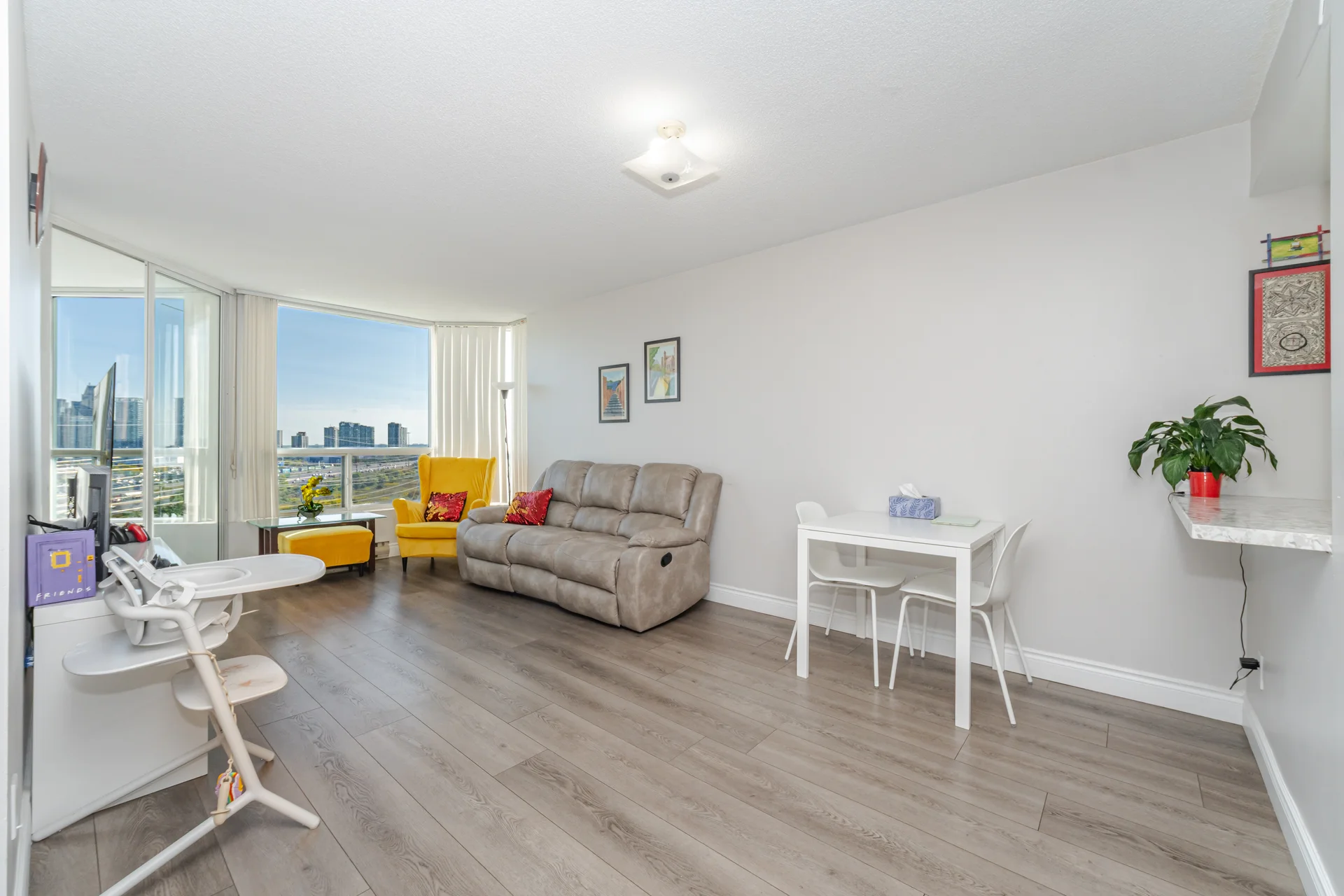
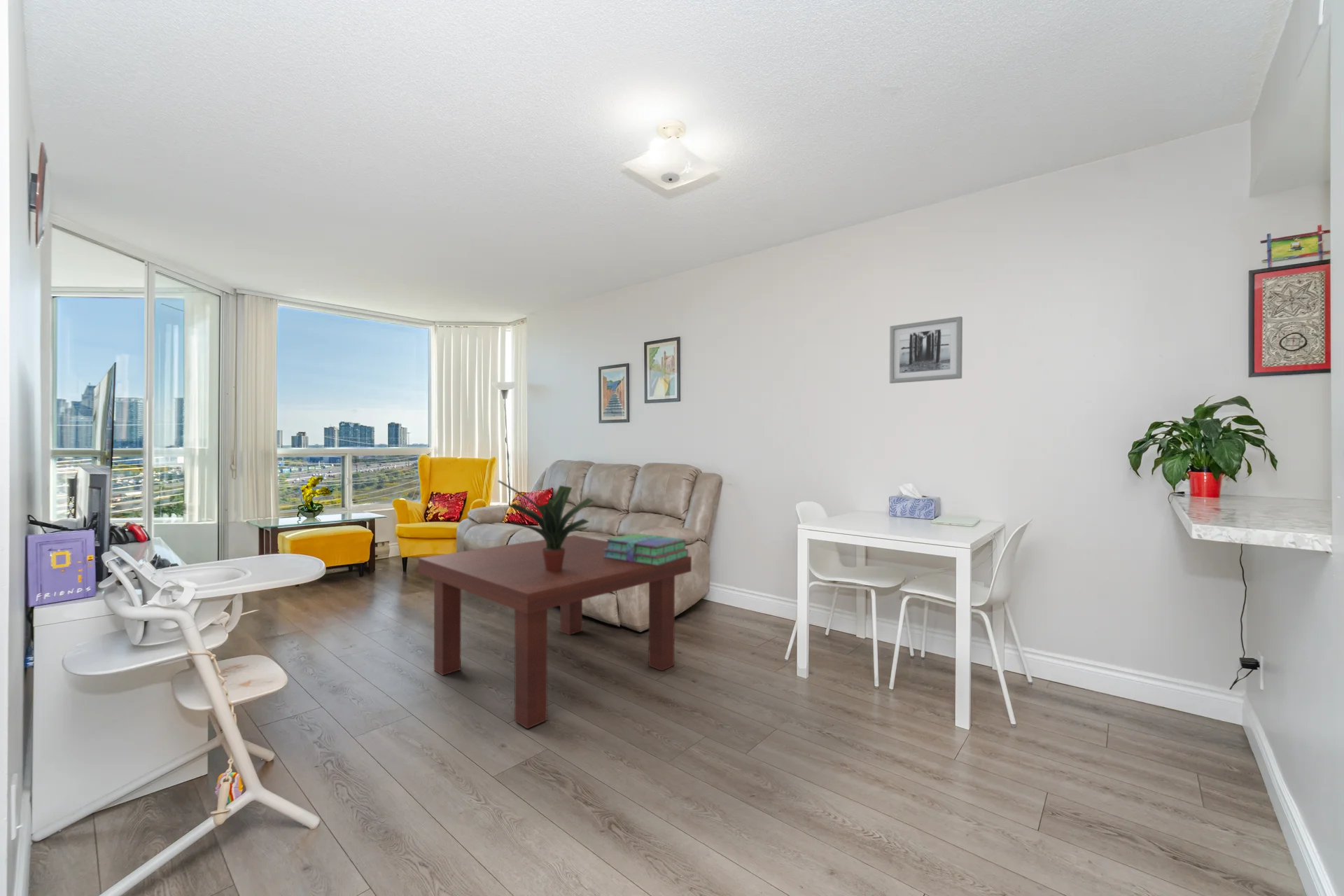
+ coffee table (560, 612)
+ wall art (924, 351)
+ potted plant (547, 523)
+ stack of books (645, 547)
